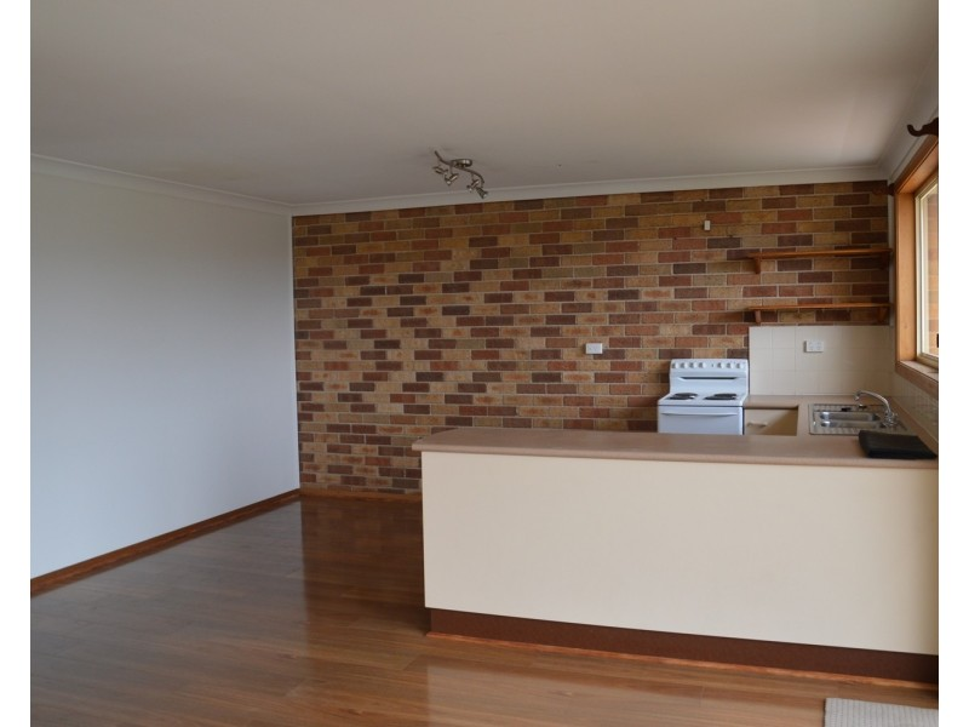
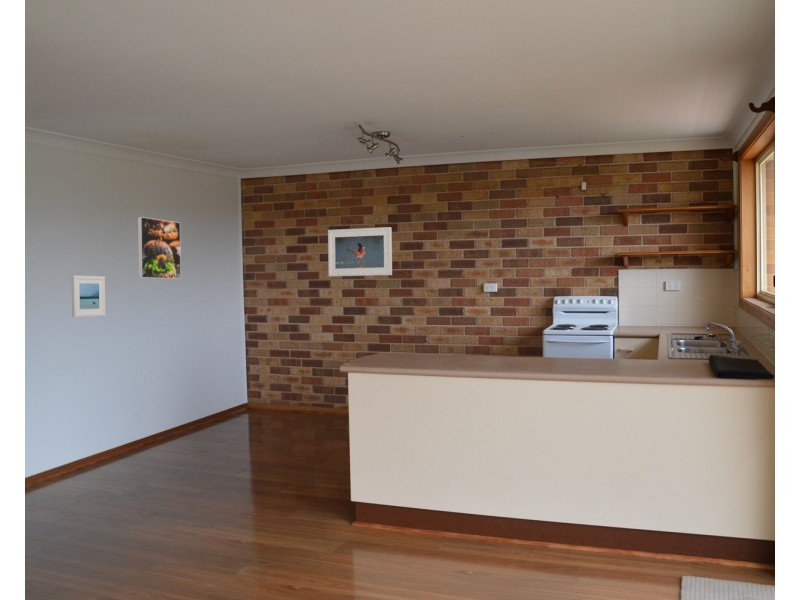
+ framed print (160, 249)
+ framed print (89, 296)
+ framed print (359, 252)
